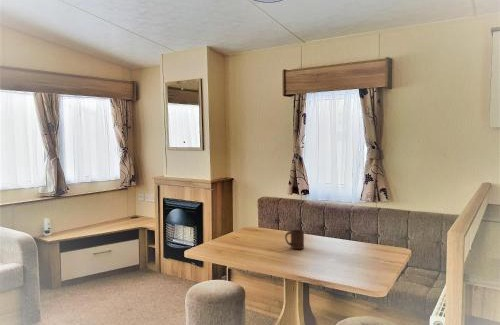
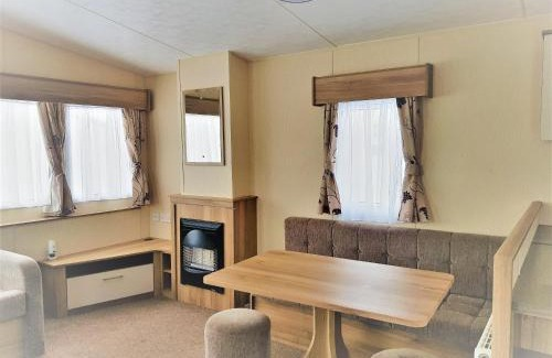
- cup (295, 239)
